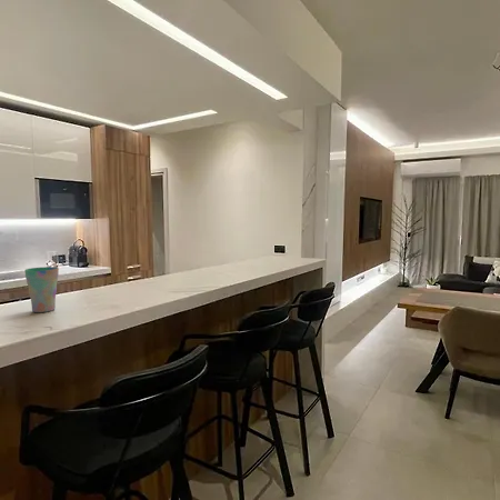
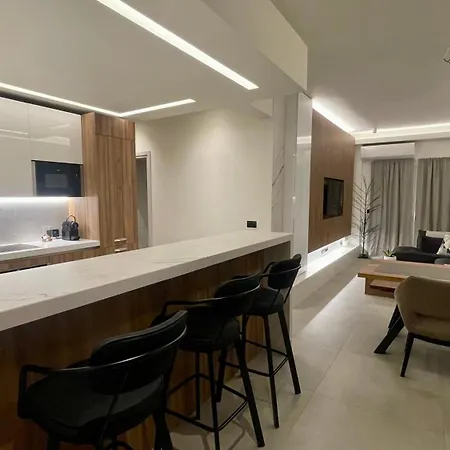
- cup (42, 289)
